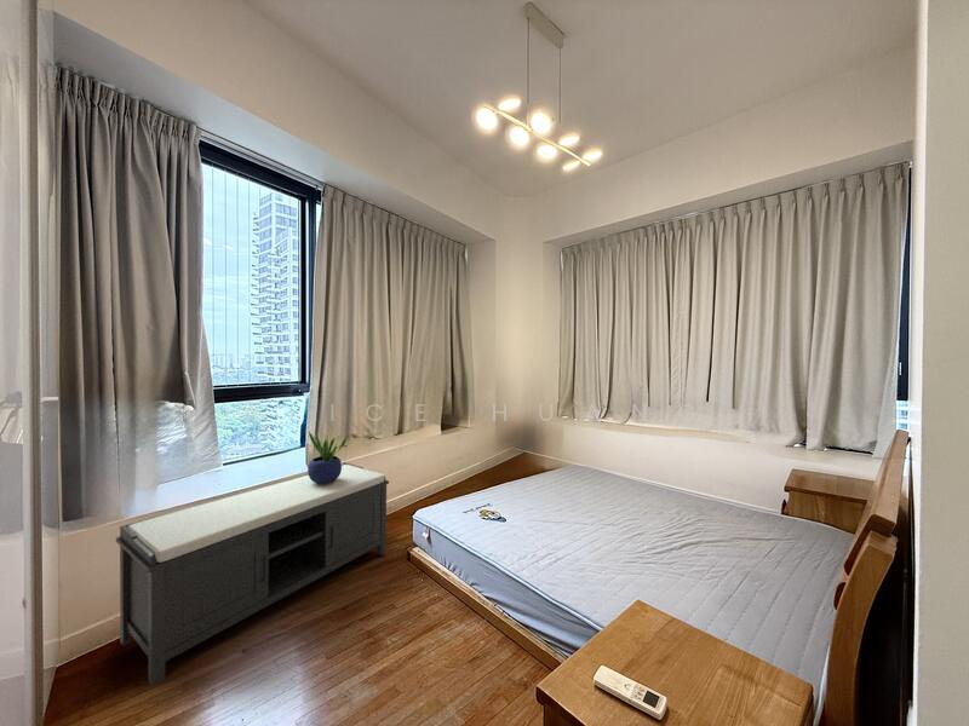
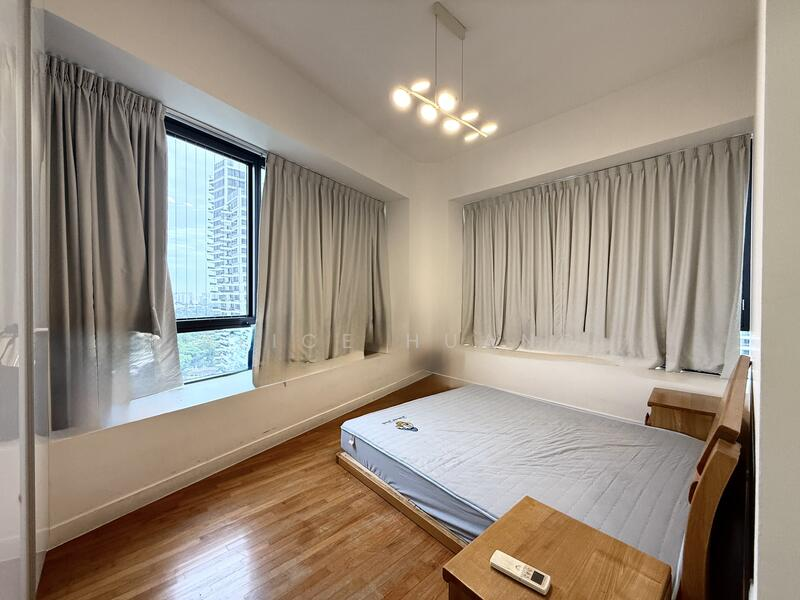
- bench (279, 542)
- potted plant (326, 455)
